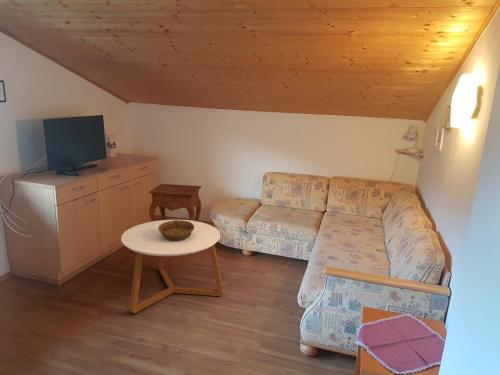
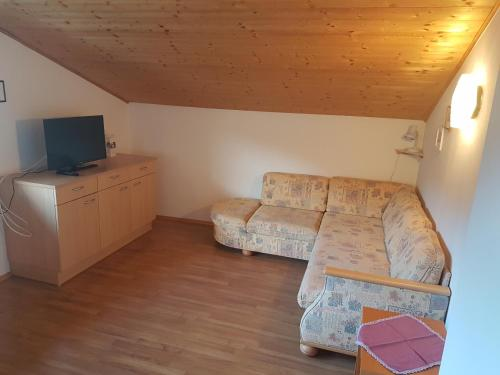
- side table (172, 210)
- coffee table (174, 255)
- decorative bowl (176, 231)
